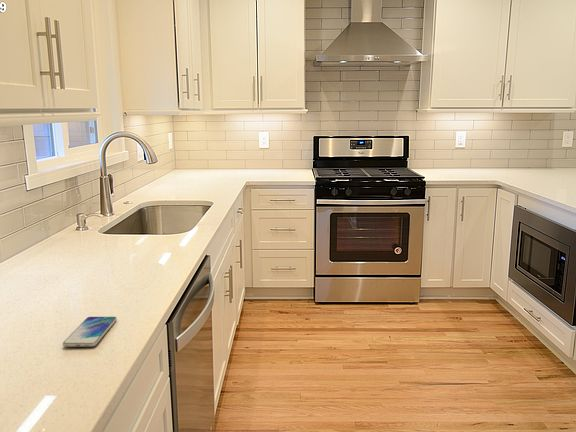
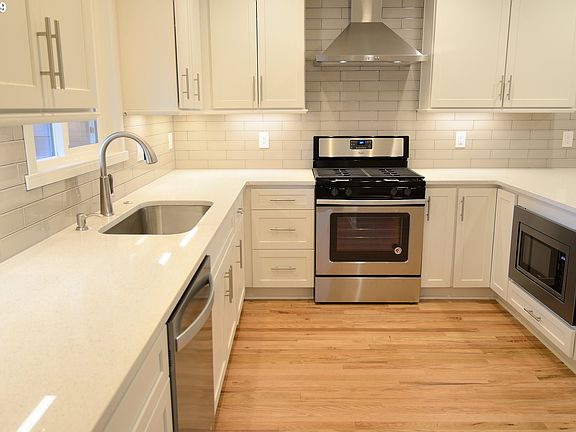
- smartphone (91, 330)
